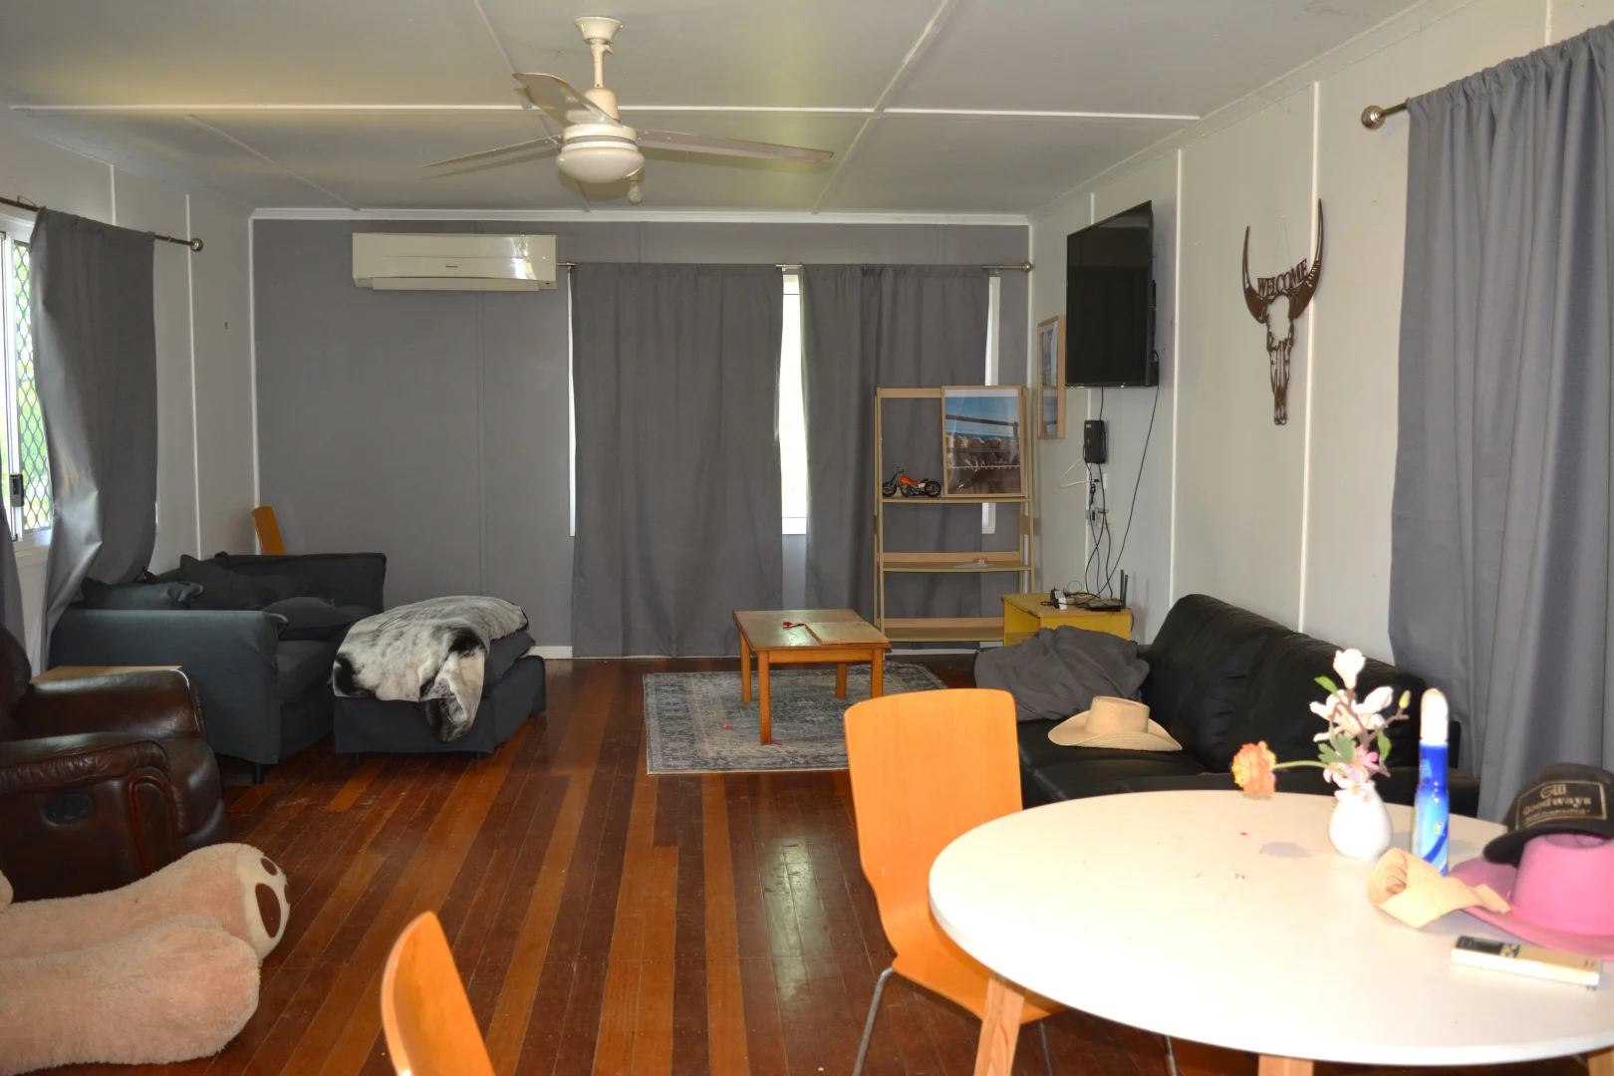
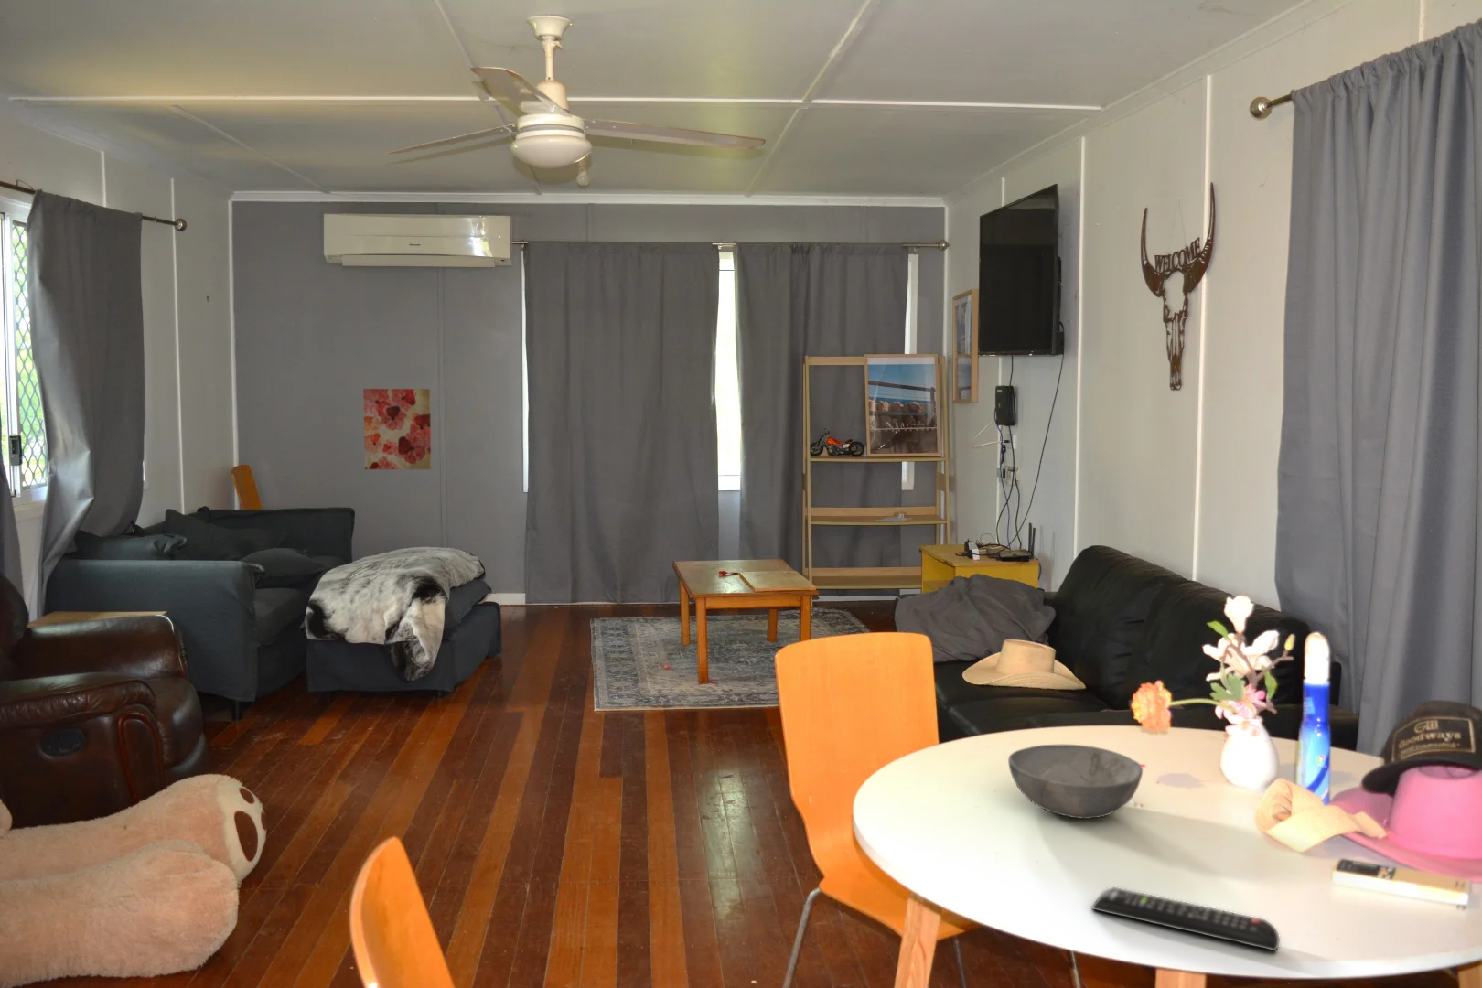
+ bowl (1073, 785)
+ wall art (397, 429)
+ remote control (1183, 917)
